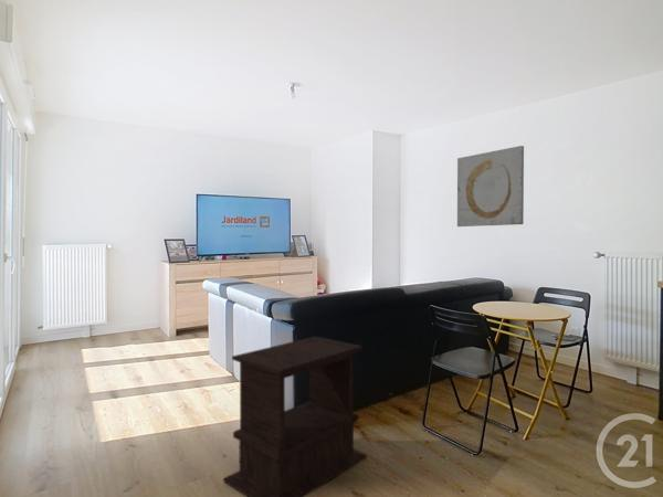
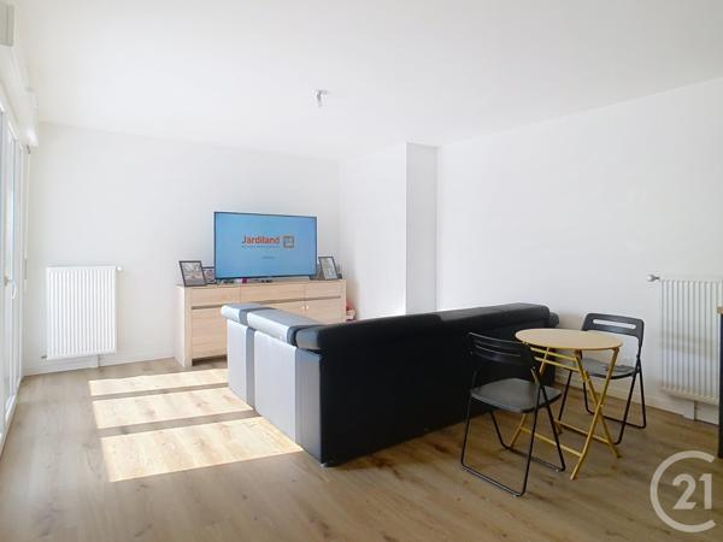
- wall art (487, 189)
- side table (298, 410)
